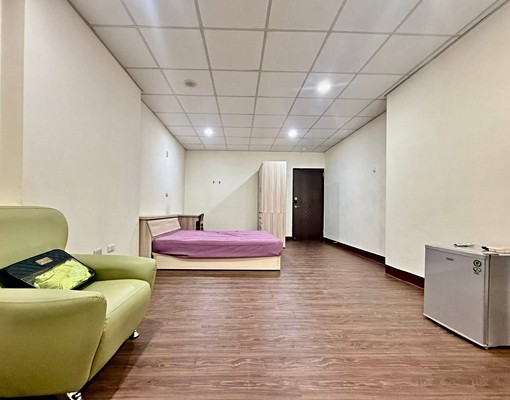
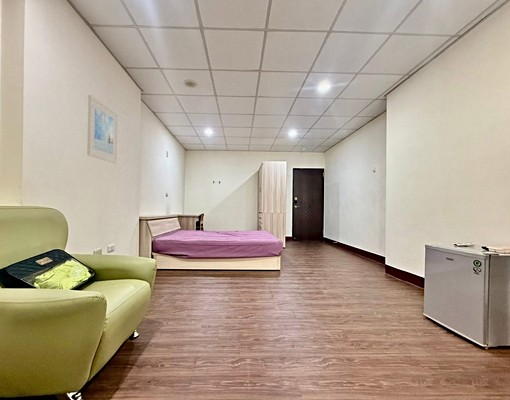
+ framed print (104, 132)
